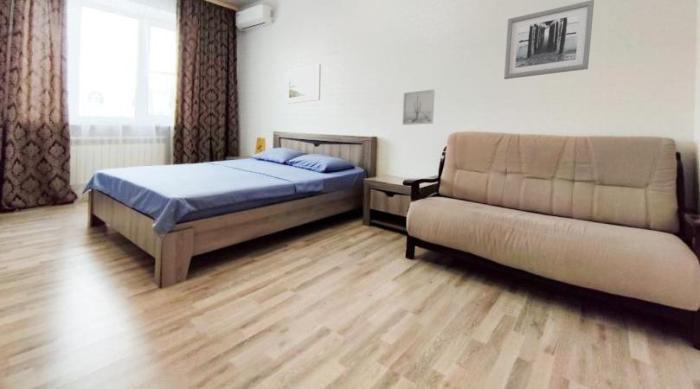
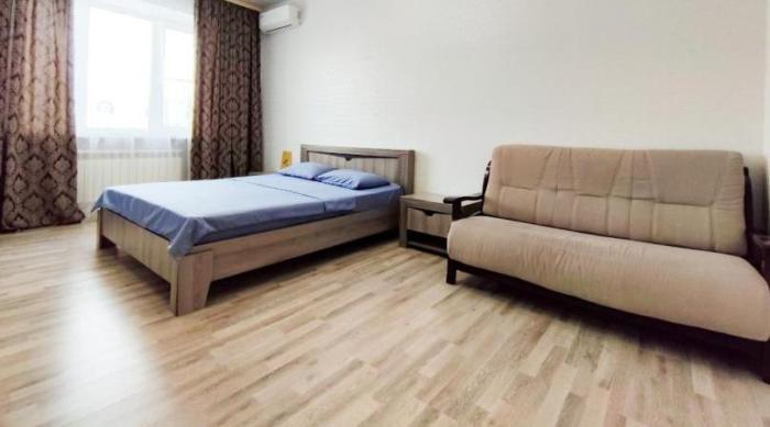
- wall art (545, 42)
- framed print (302, 85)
- wall art (418, 107)
